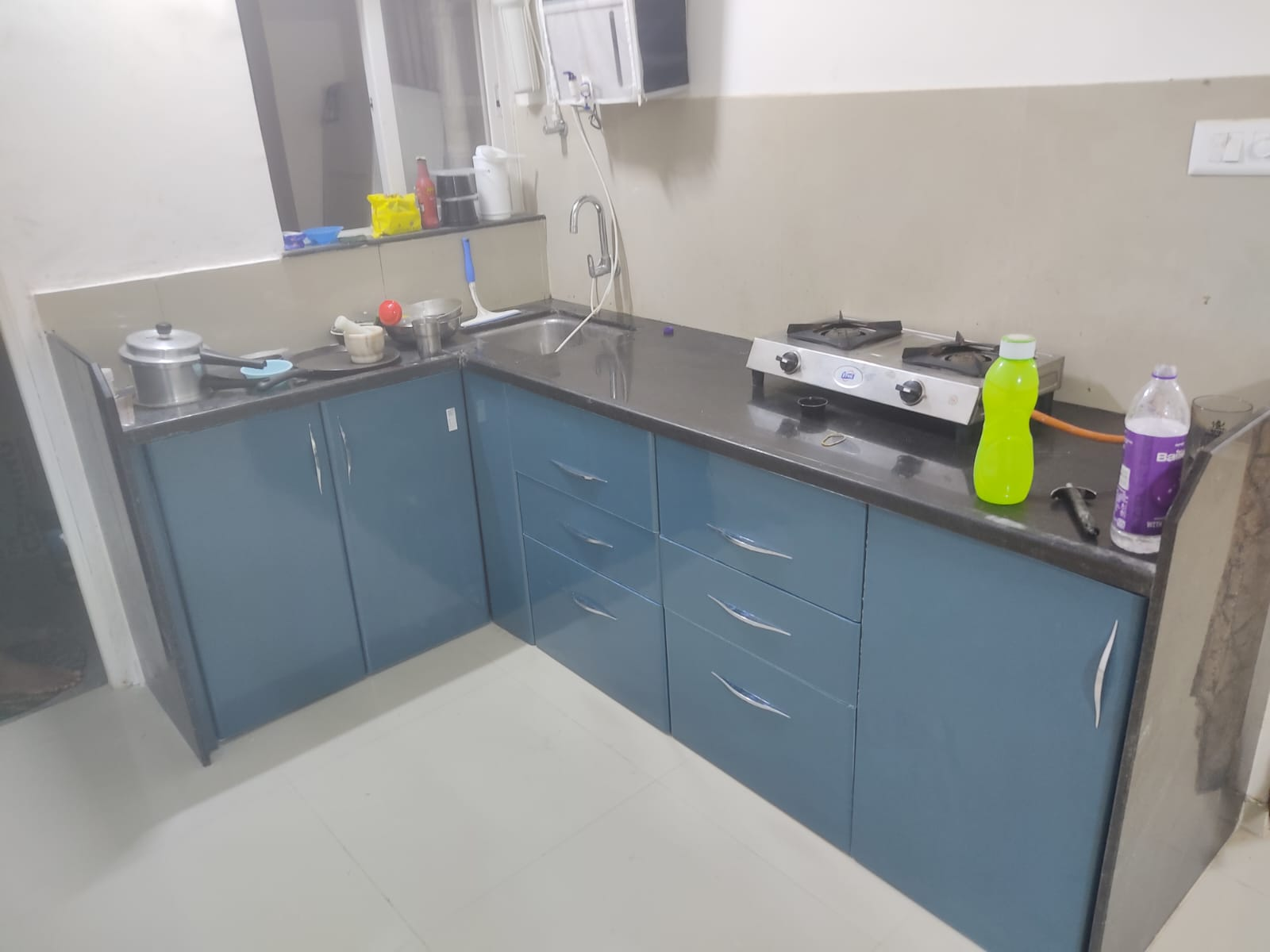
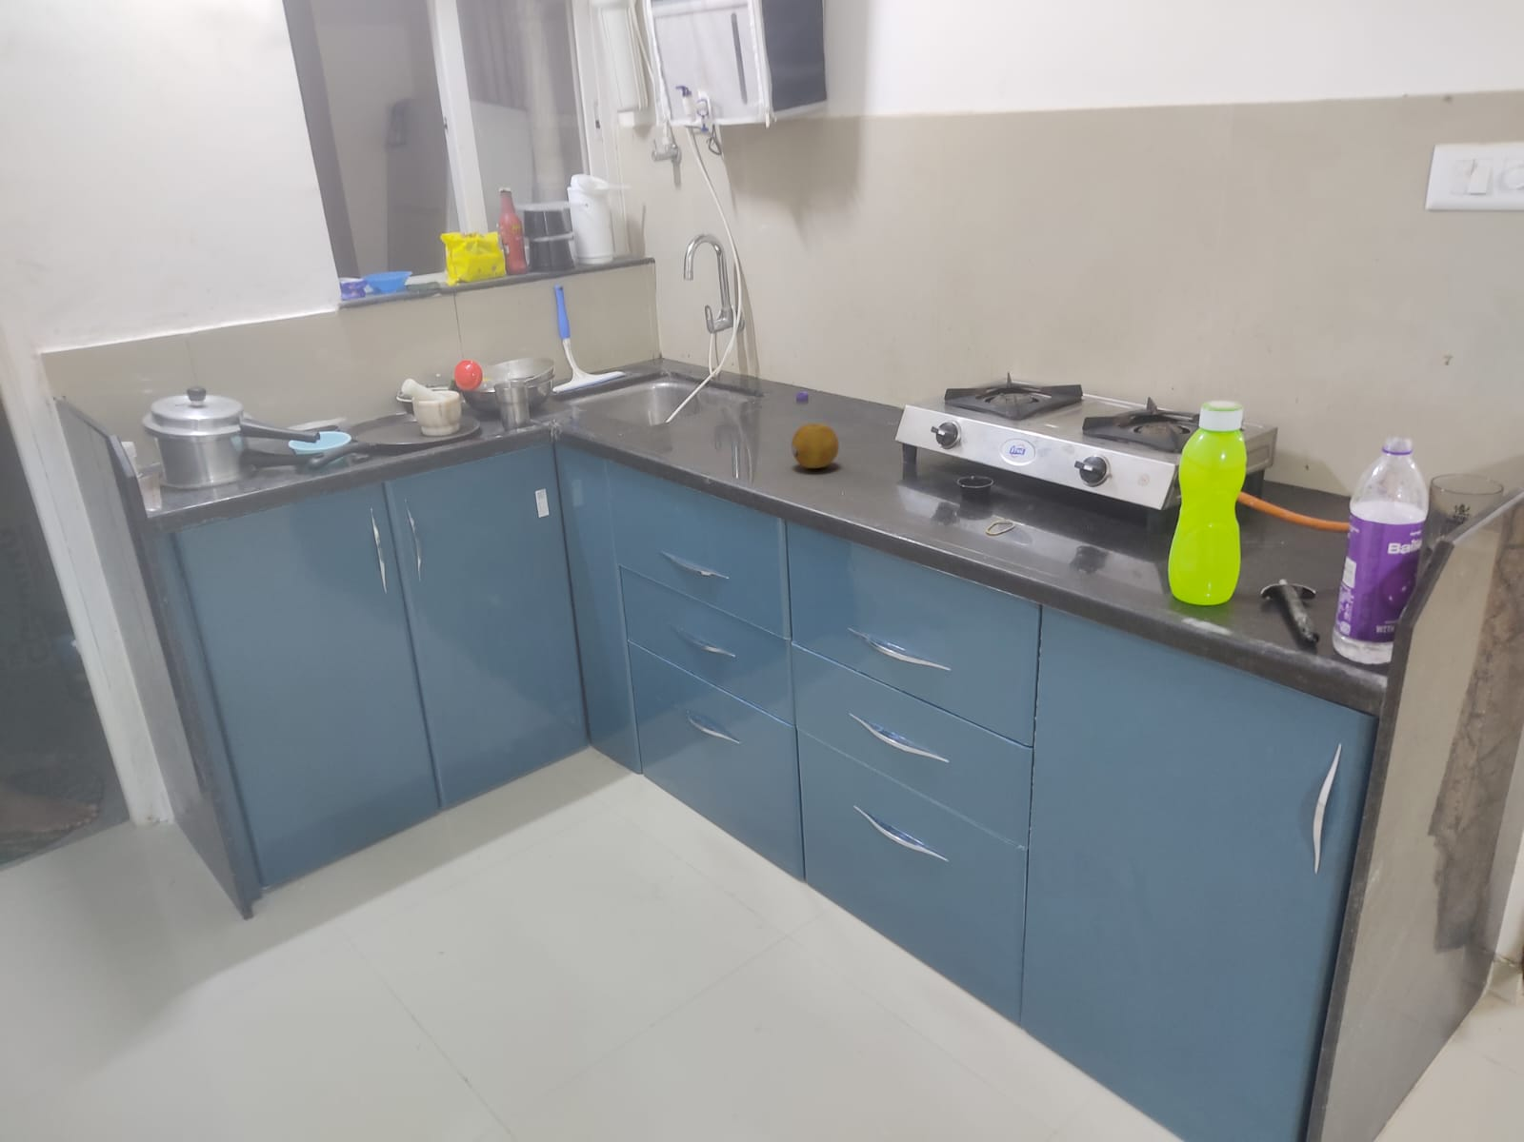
+ fruit (815, 445)
